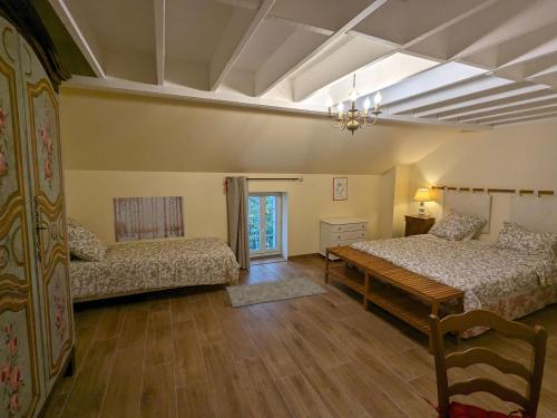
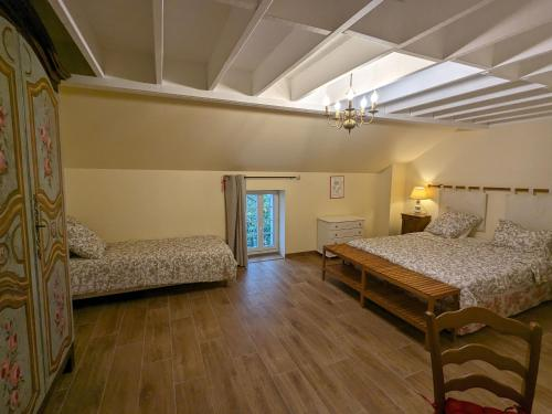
- rug (275, 290)
- wall art (150, 217)
